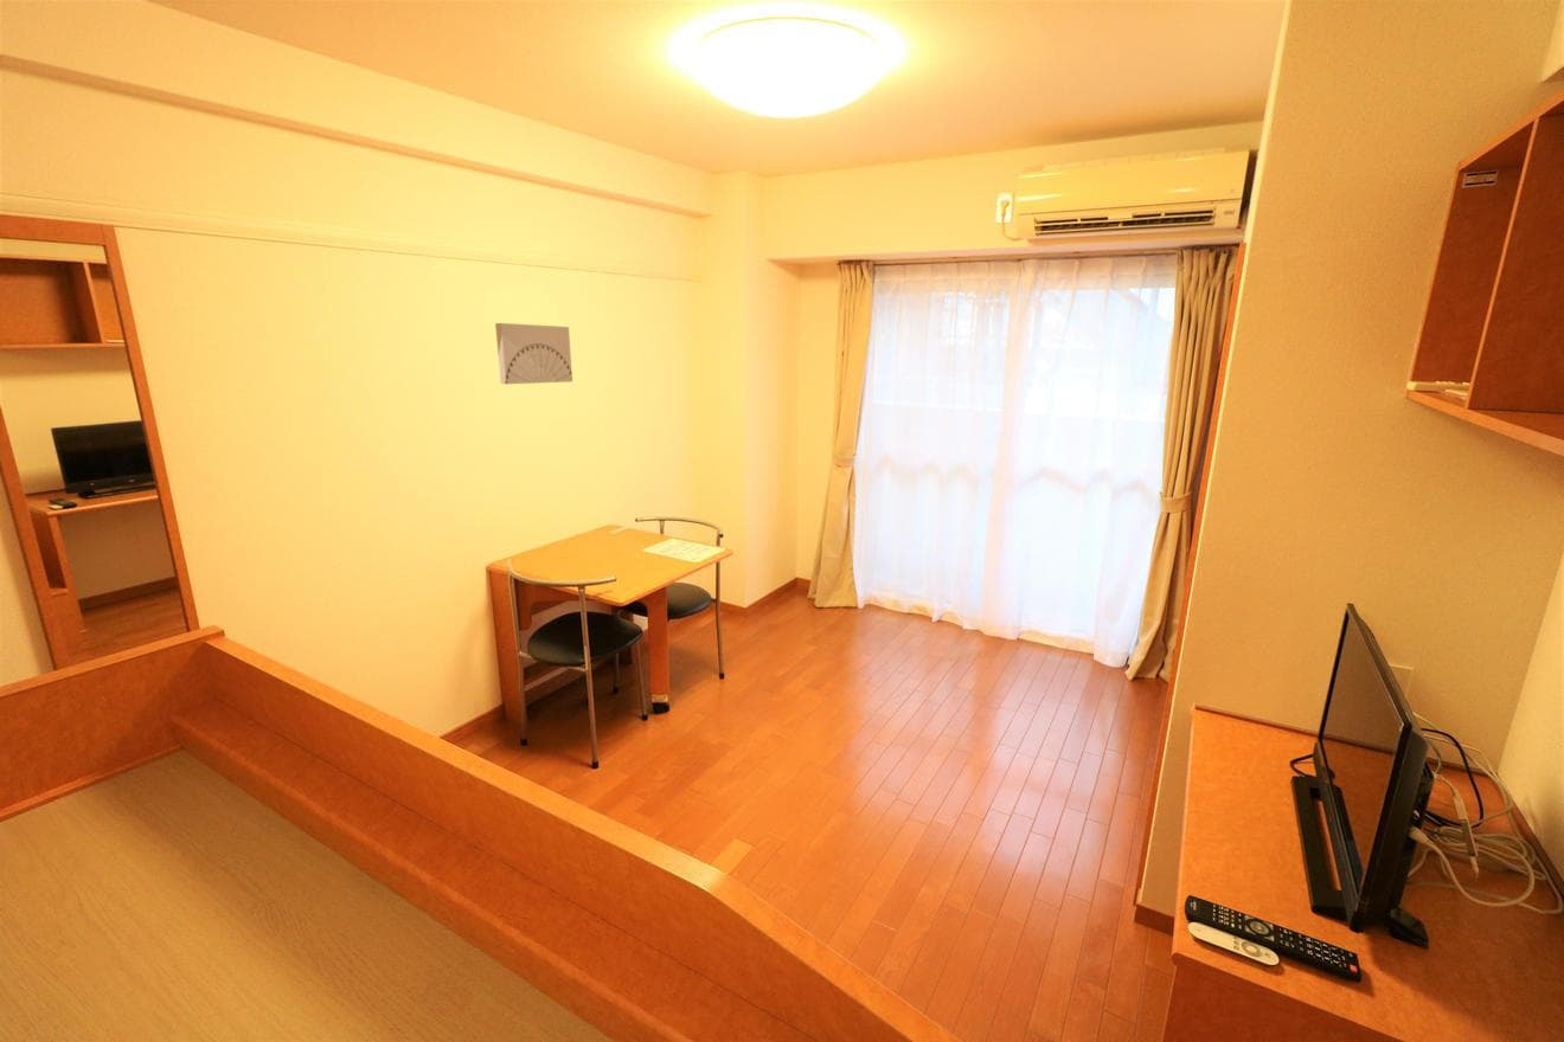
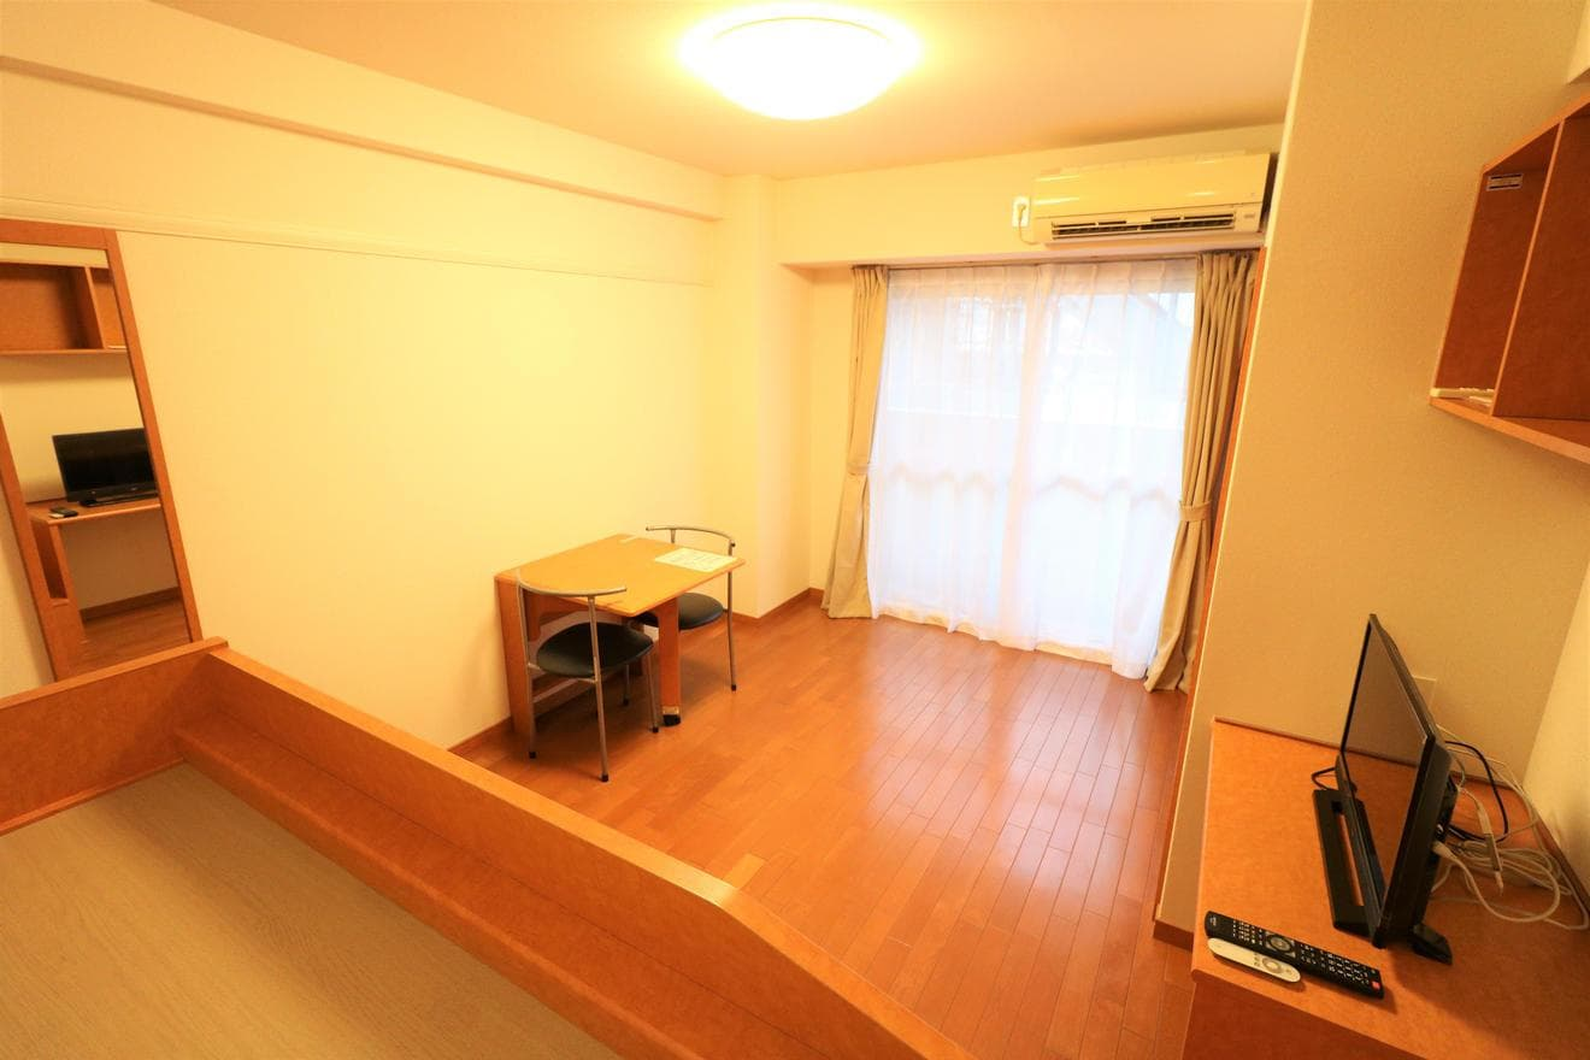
- wall art (536, 354)
